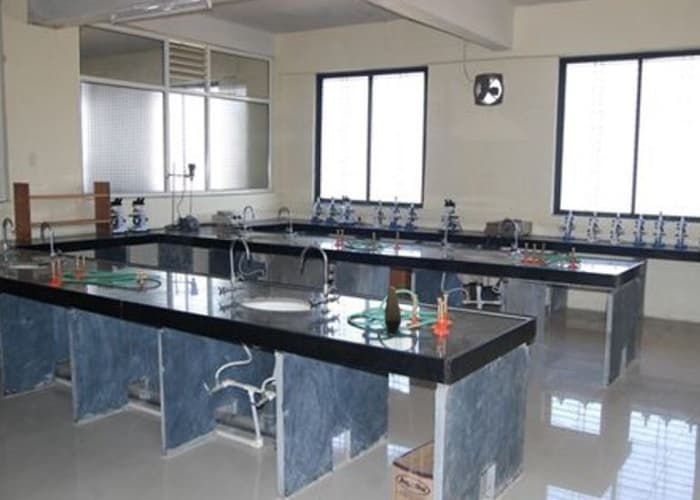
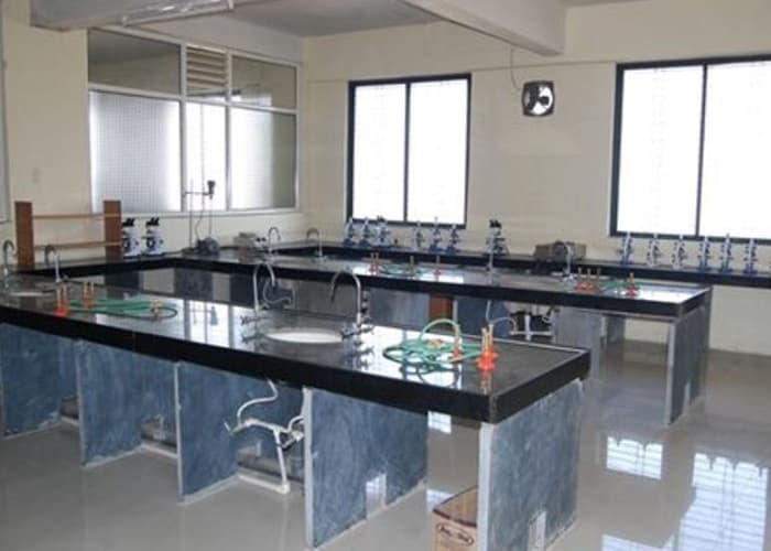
- cosmetic container (393, 308)
